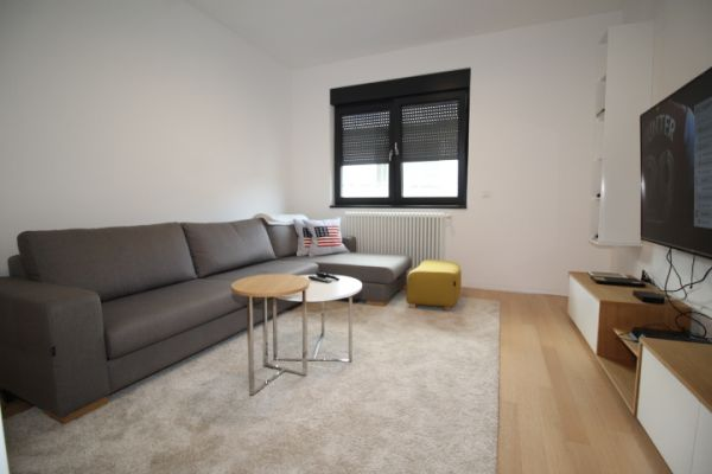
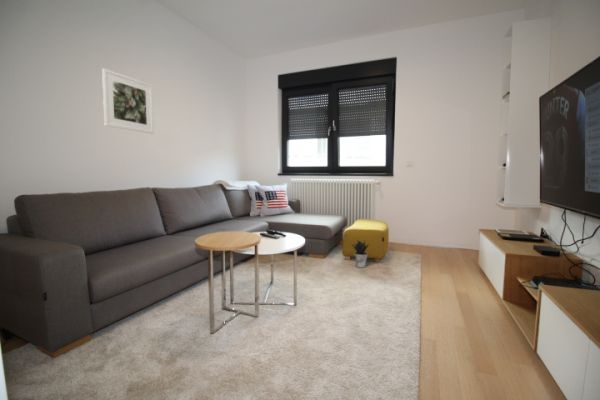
+ potted plant (359, 252)
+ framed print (130, 103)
